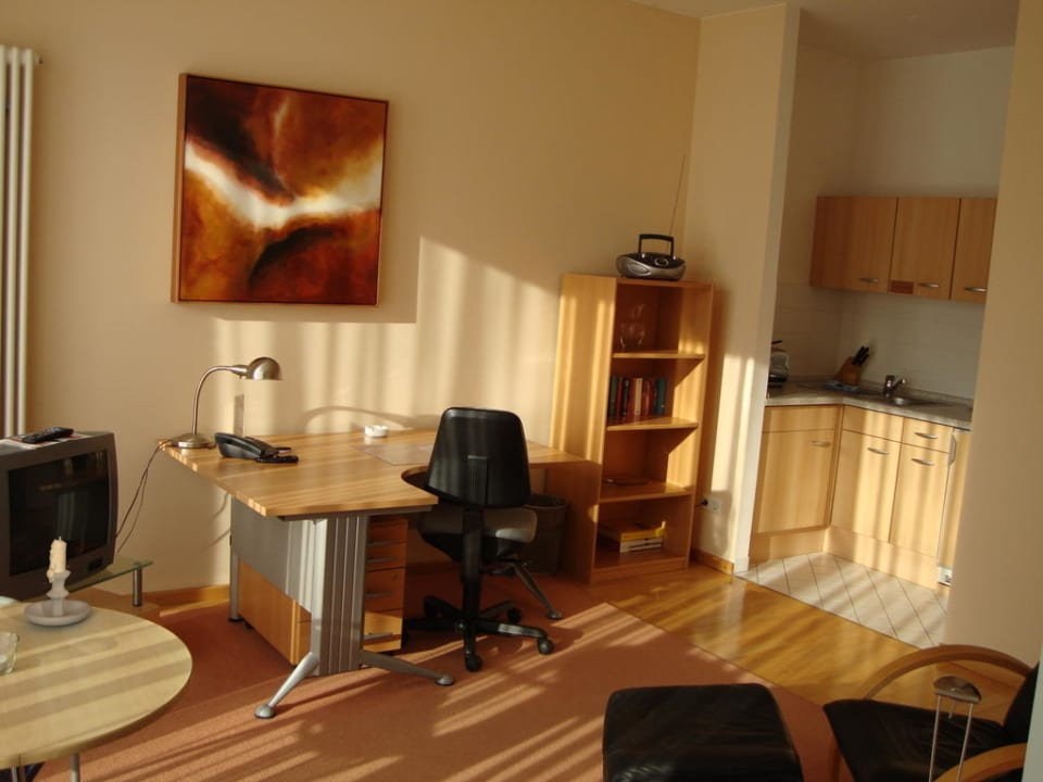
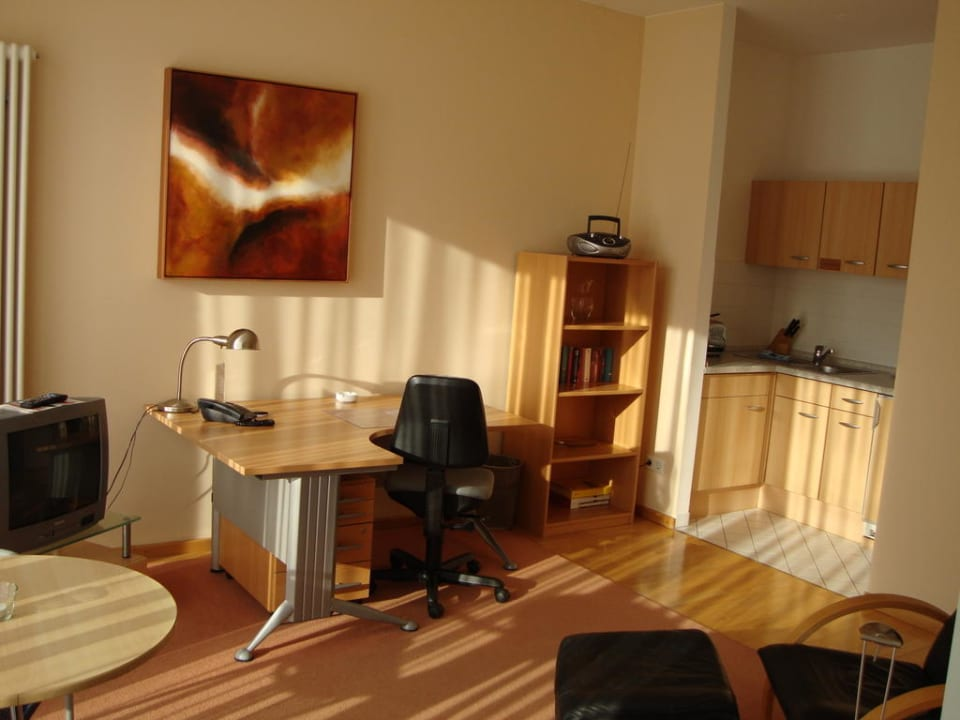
- candle (58, 578)
